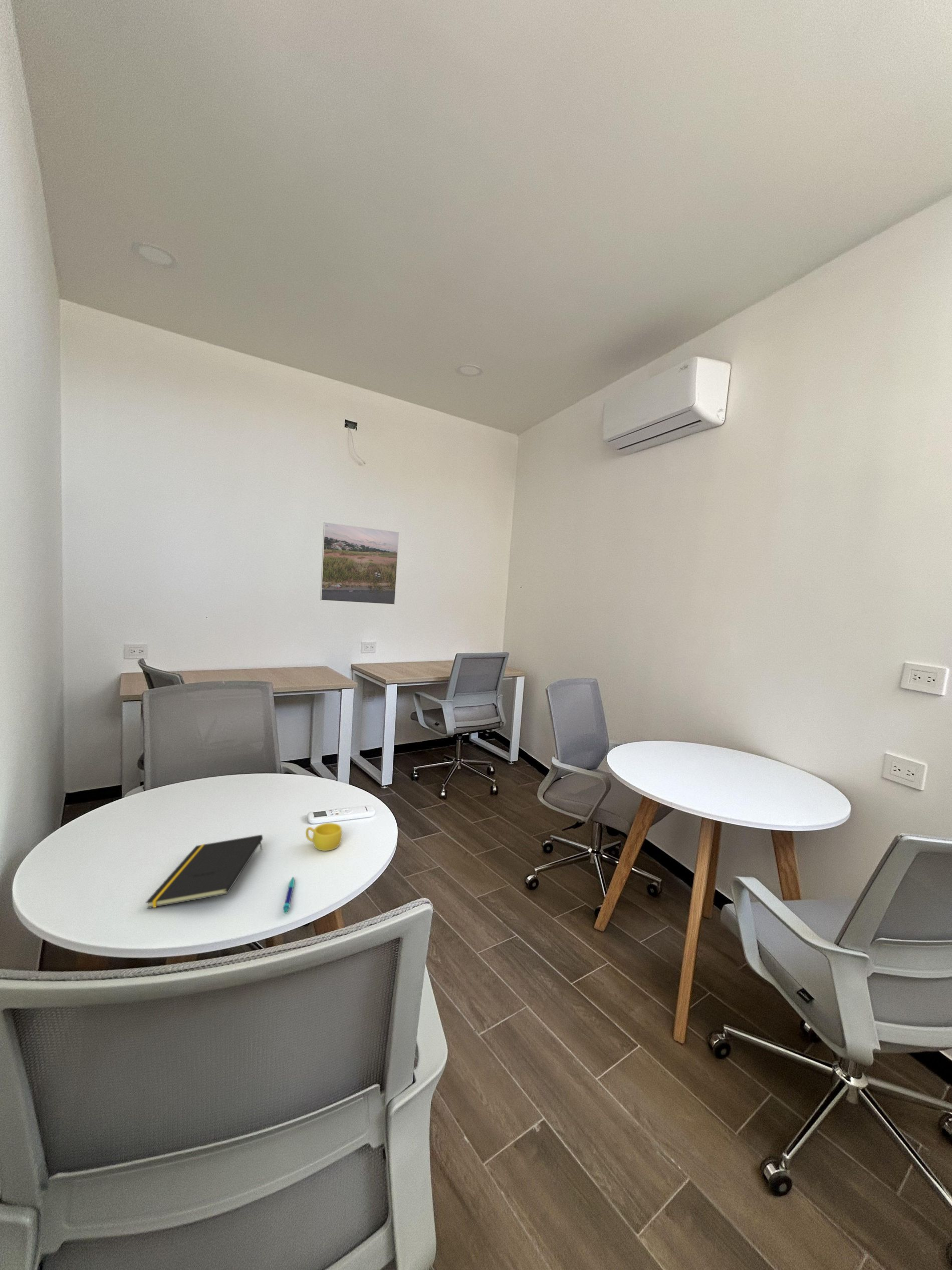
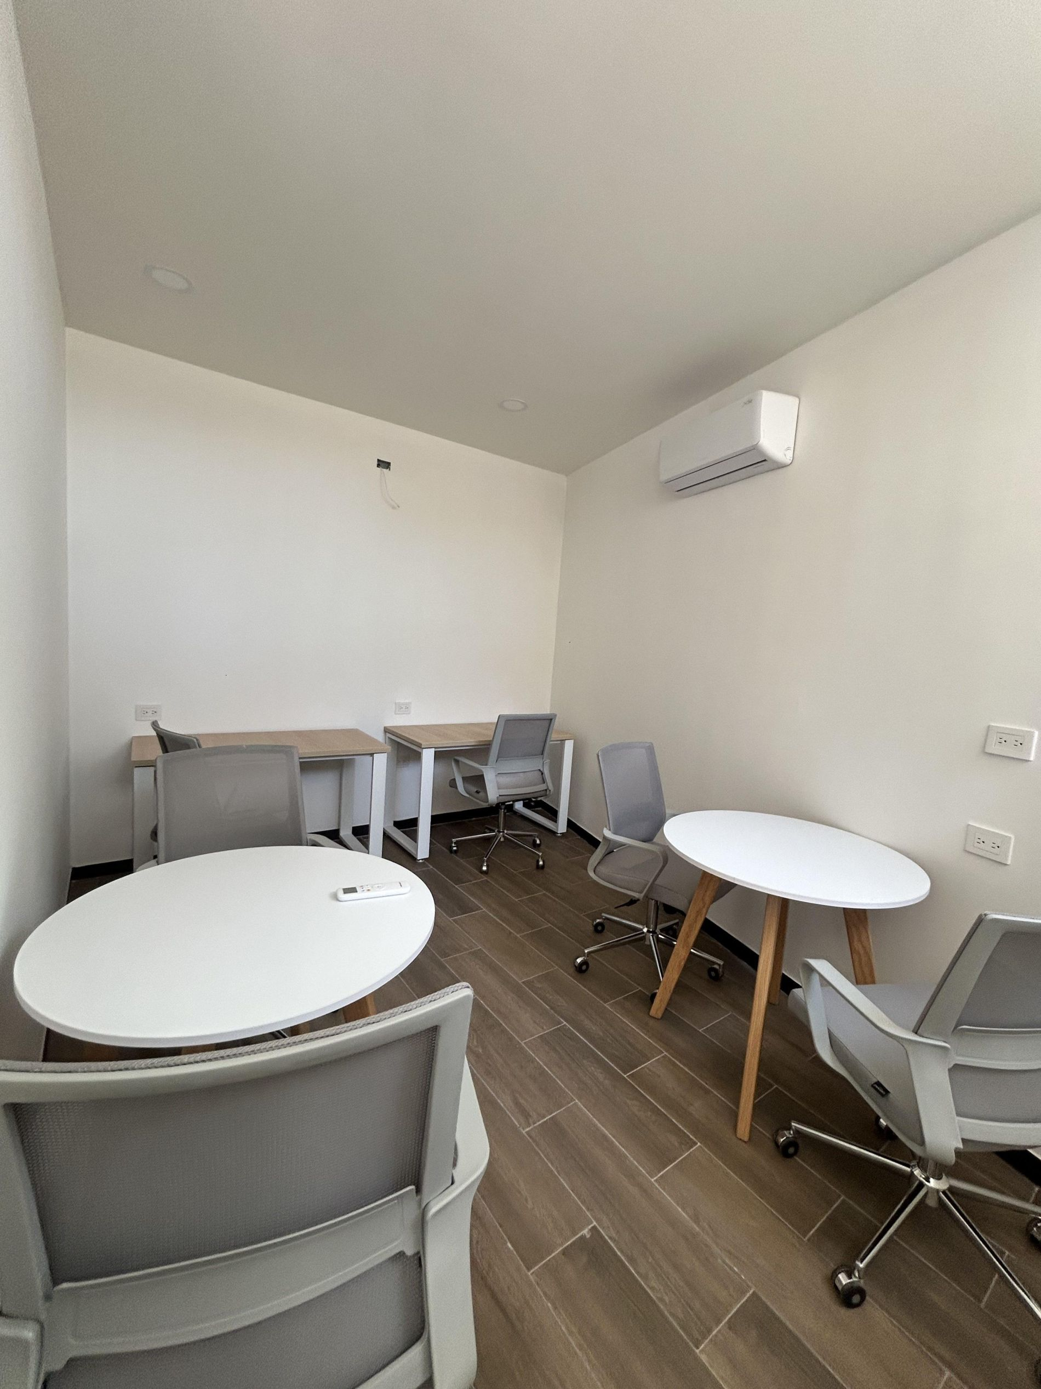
- pen (290, 892)
- notepad (210, 868)
- cup (323, 836)
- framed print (360, 565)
